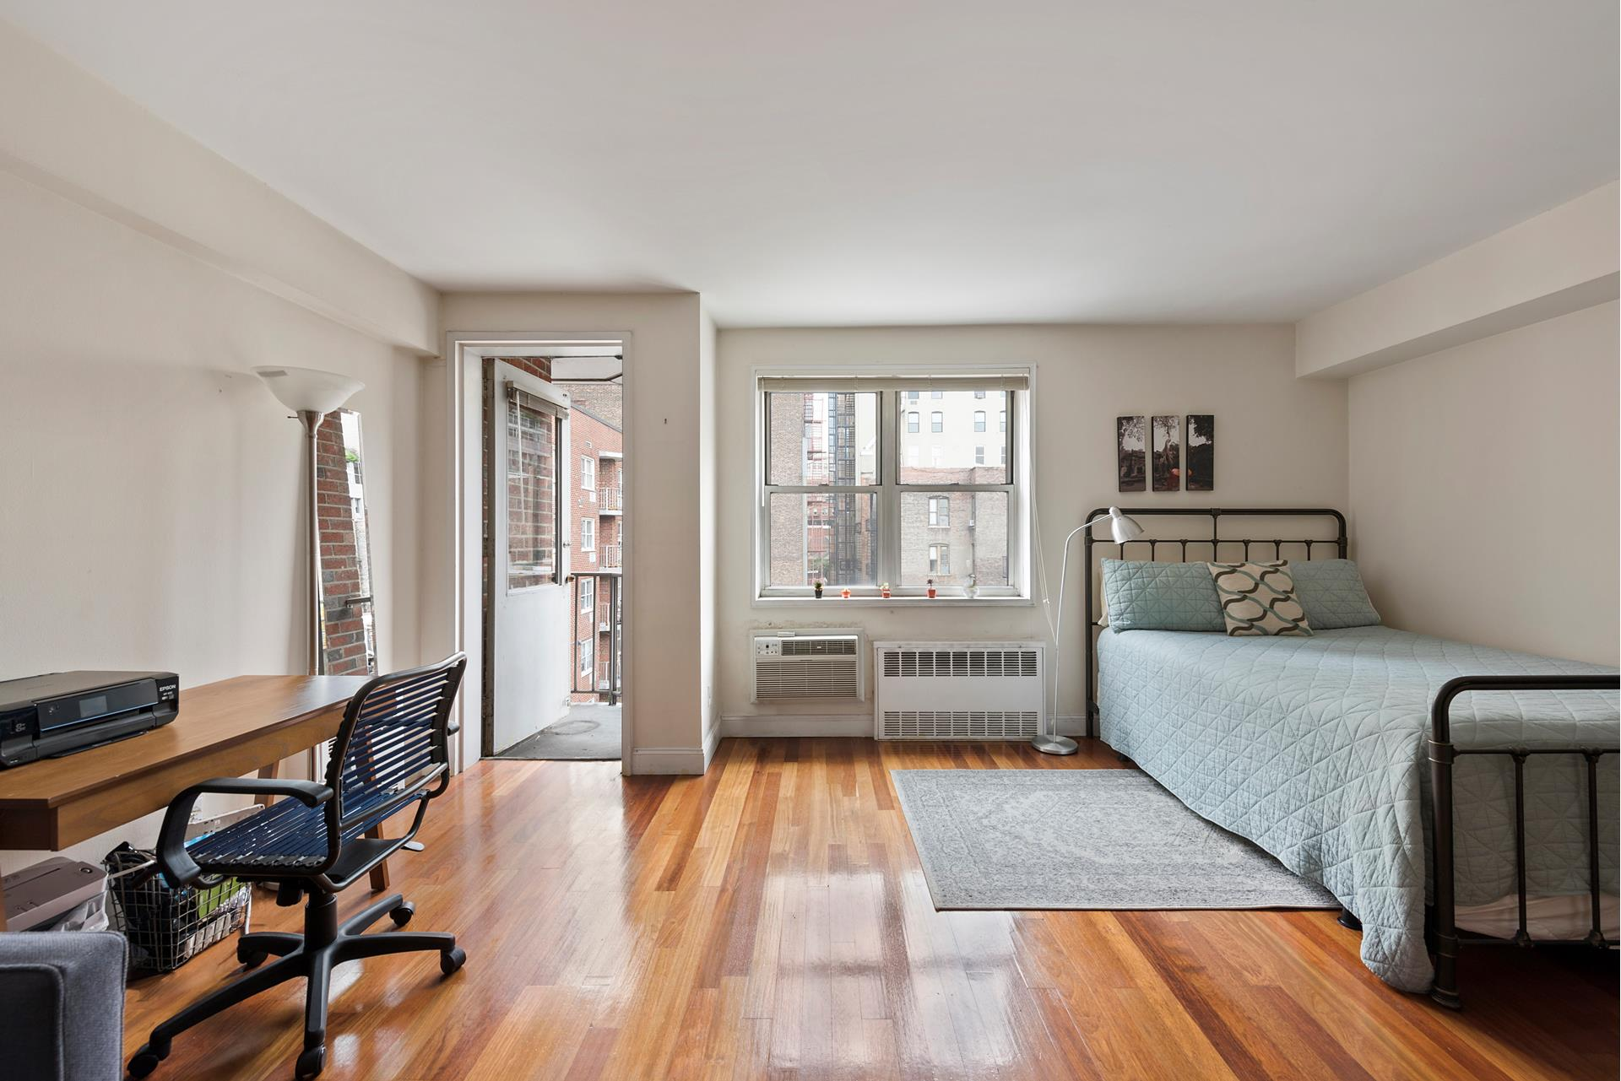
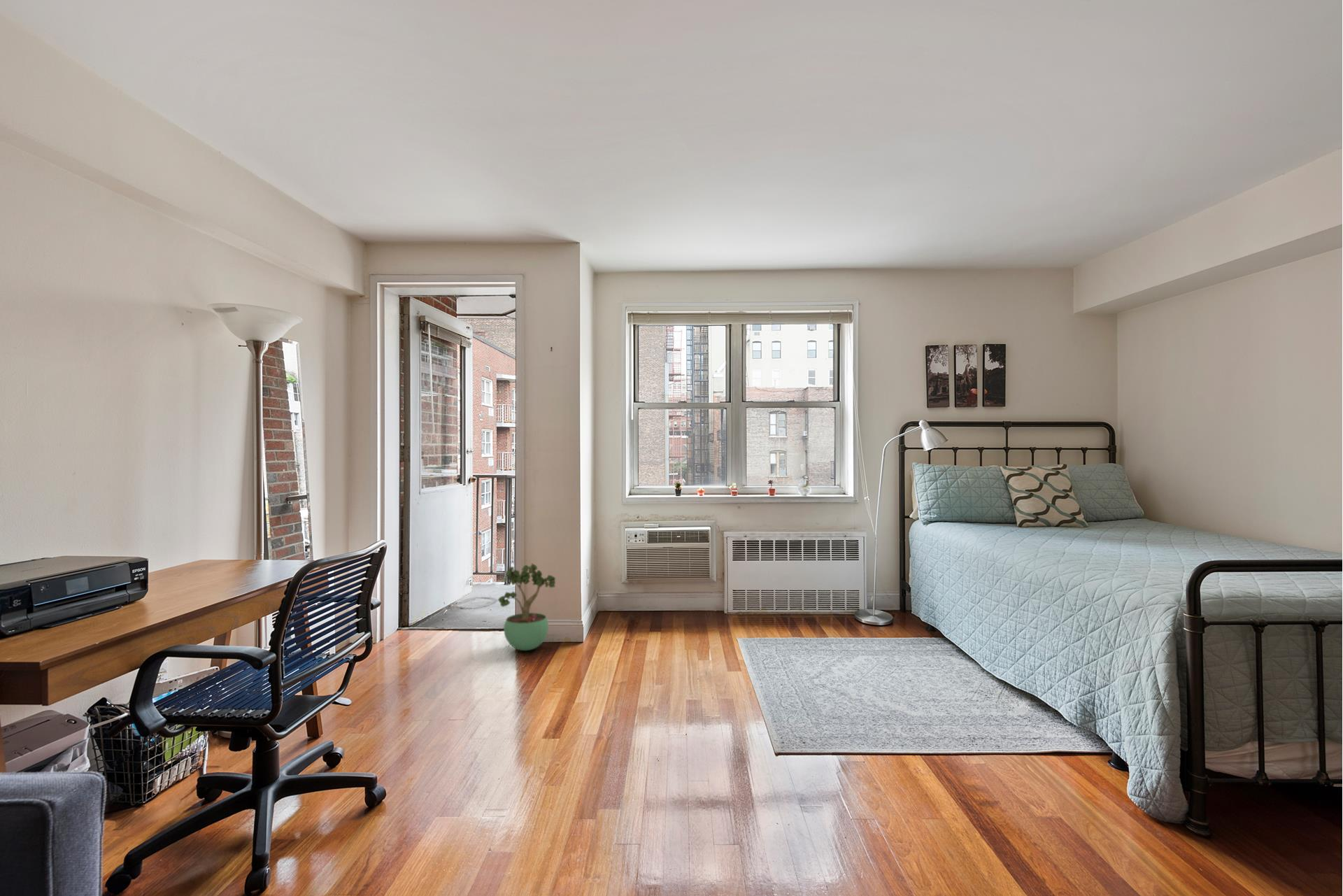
+ potted plant (528, 606)
